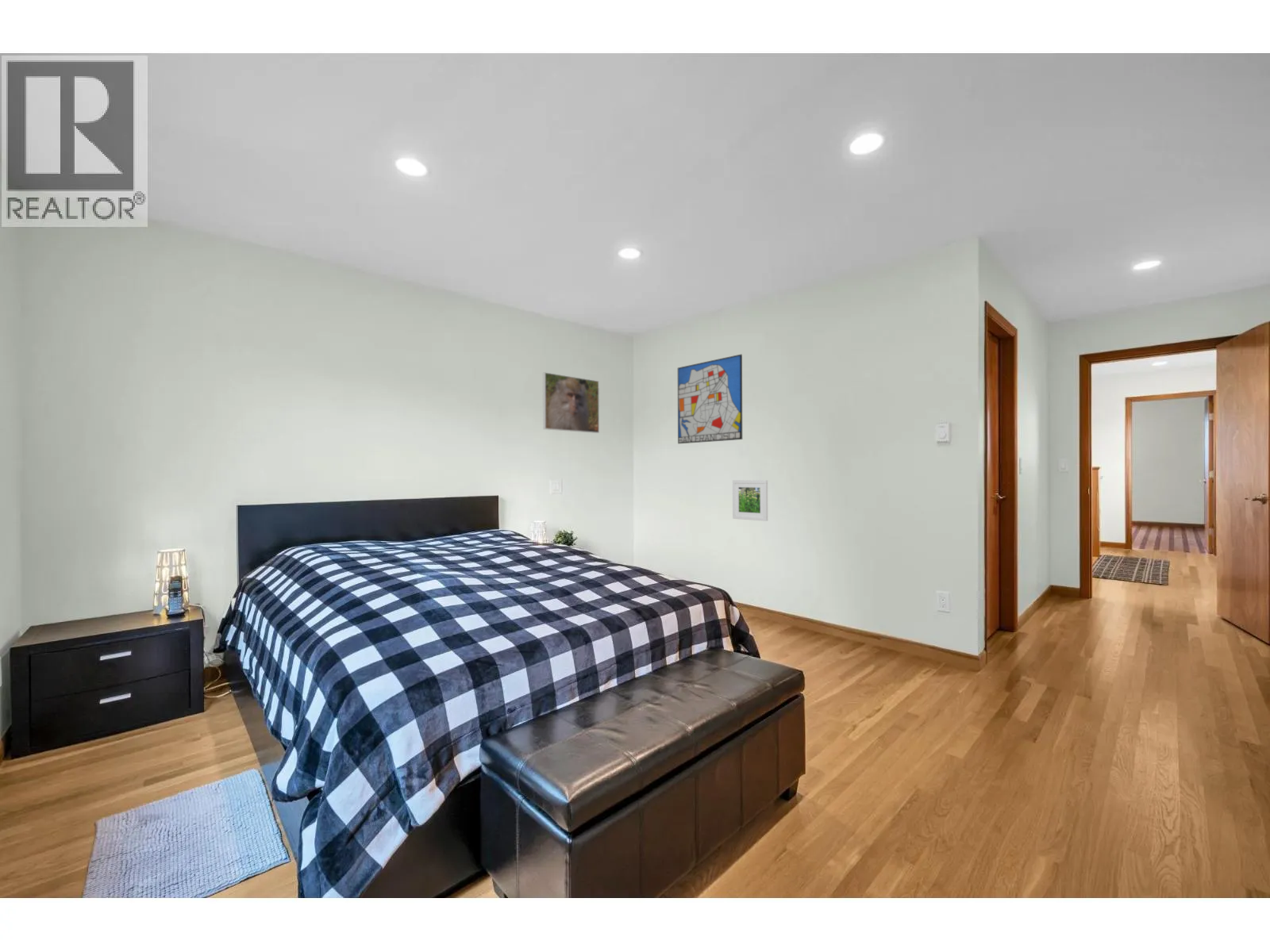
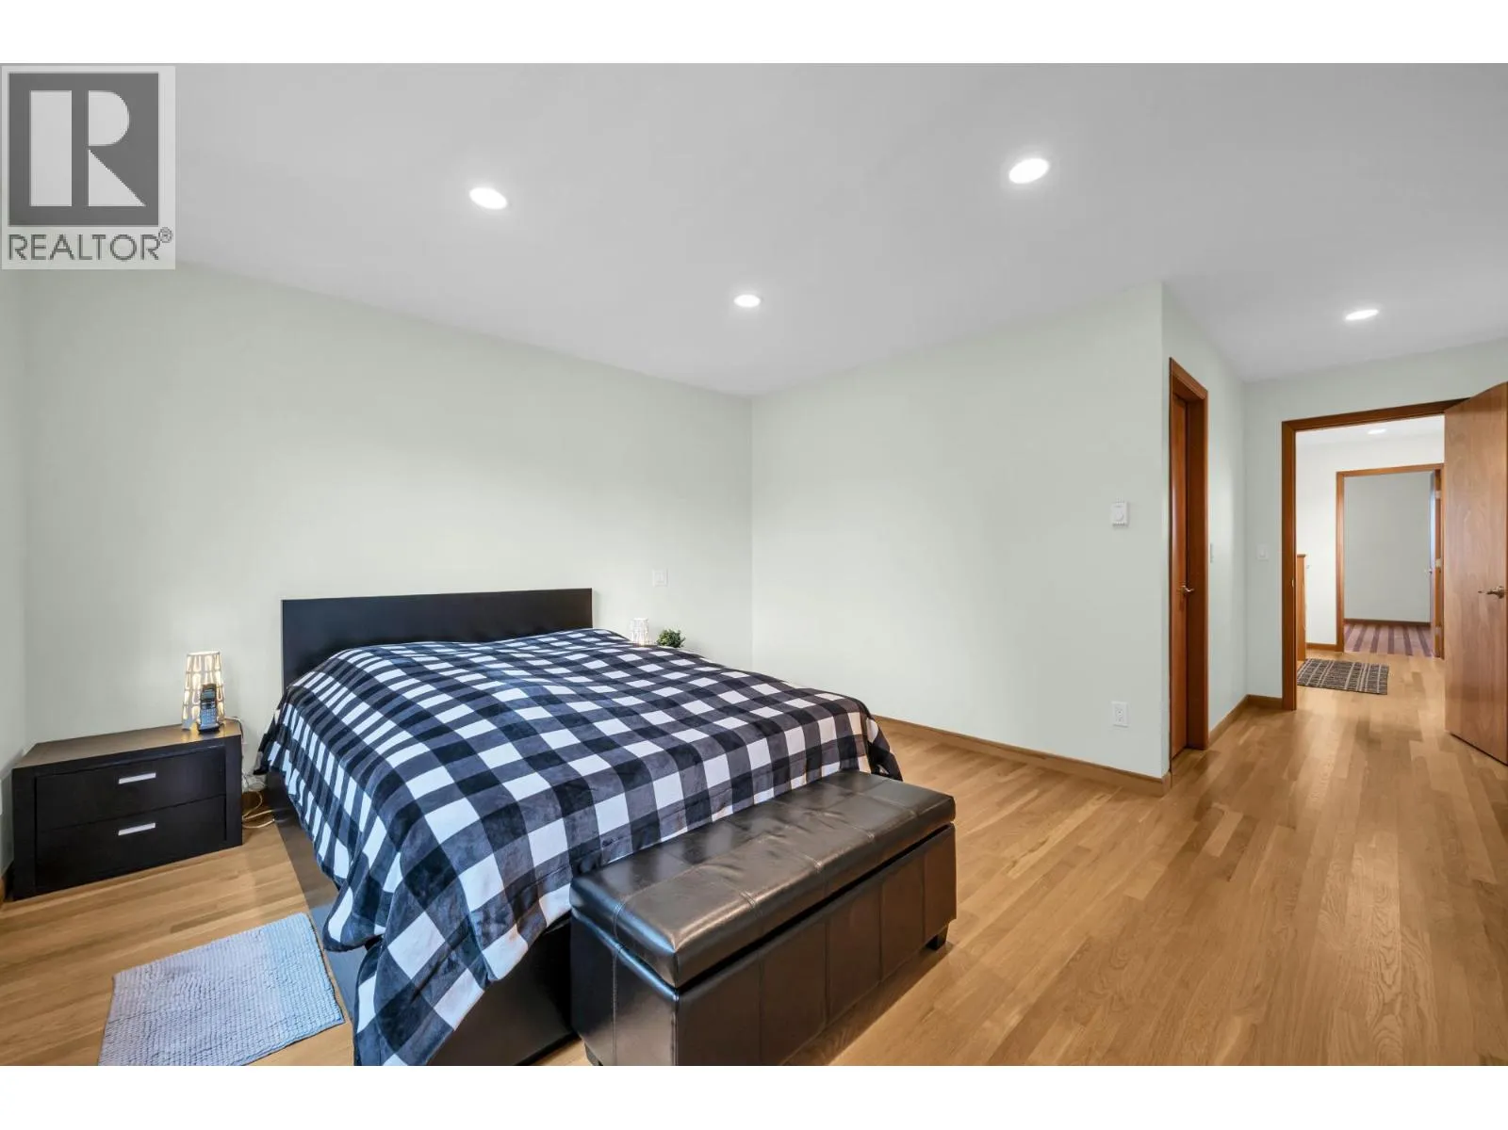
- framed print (749, 500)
- wall art (708, 401)
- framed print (572, 404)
